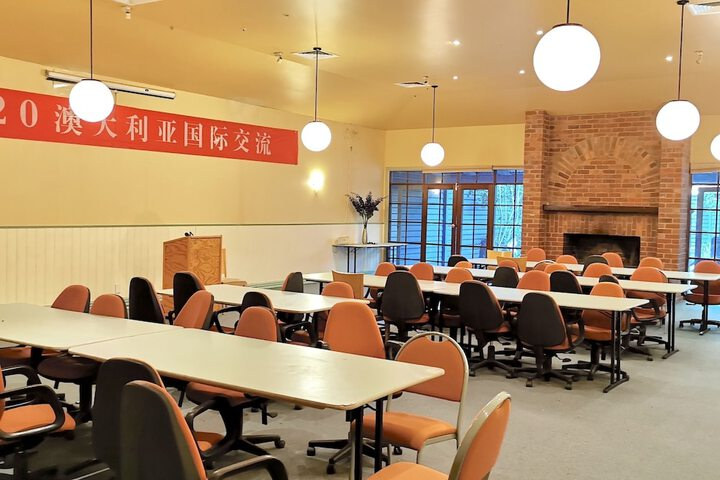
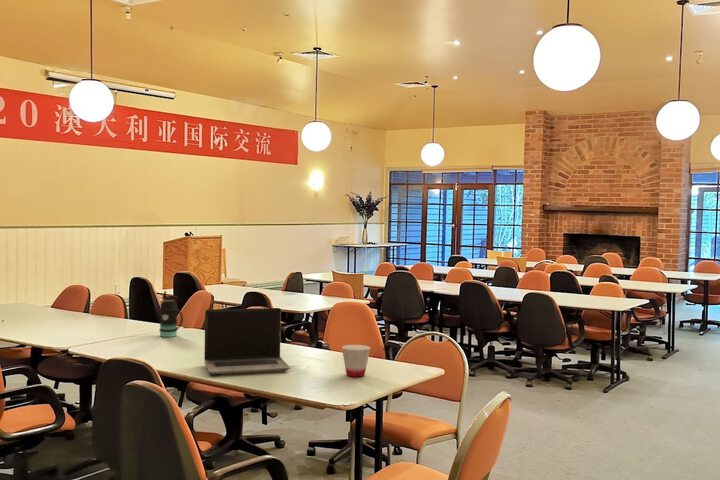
+ bottle (171, 313)
+ laptop computer (246, 340)
+ cup (355, 361)
